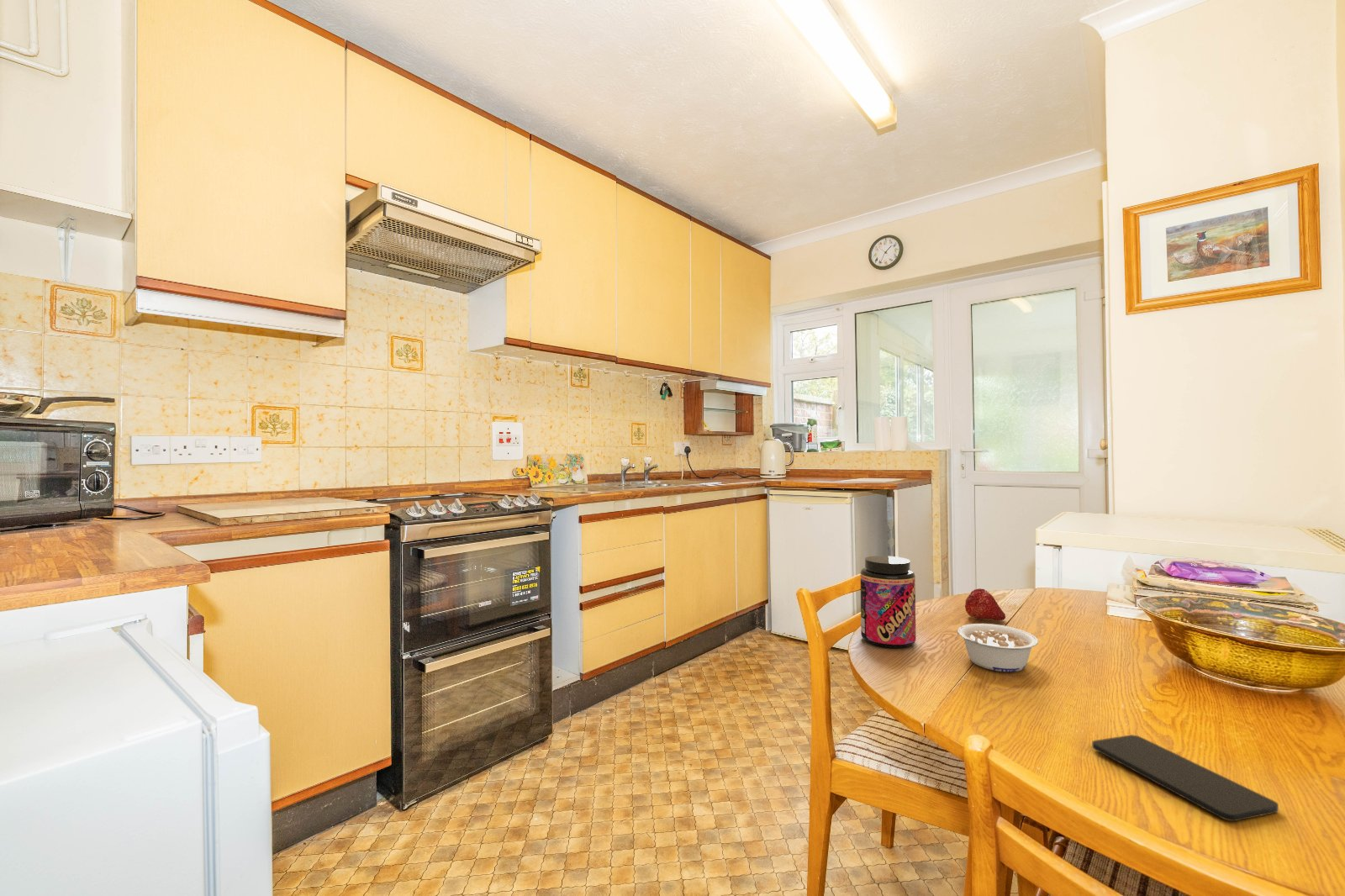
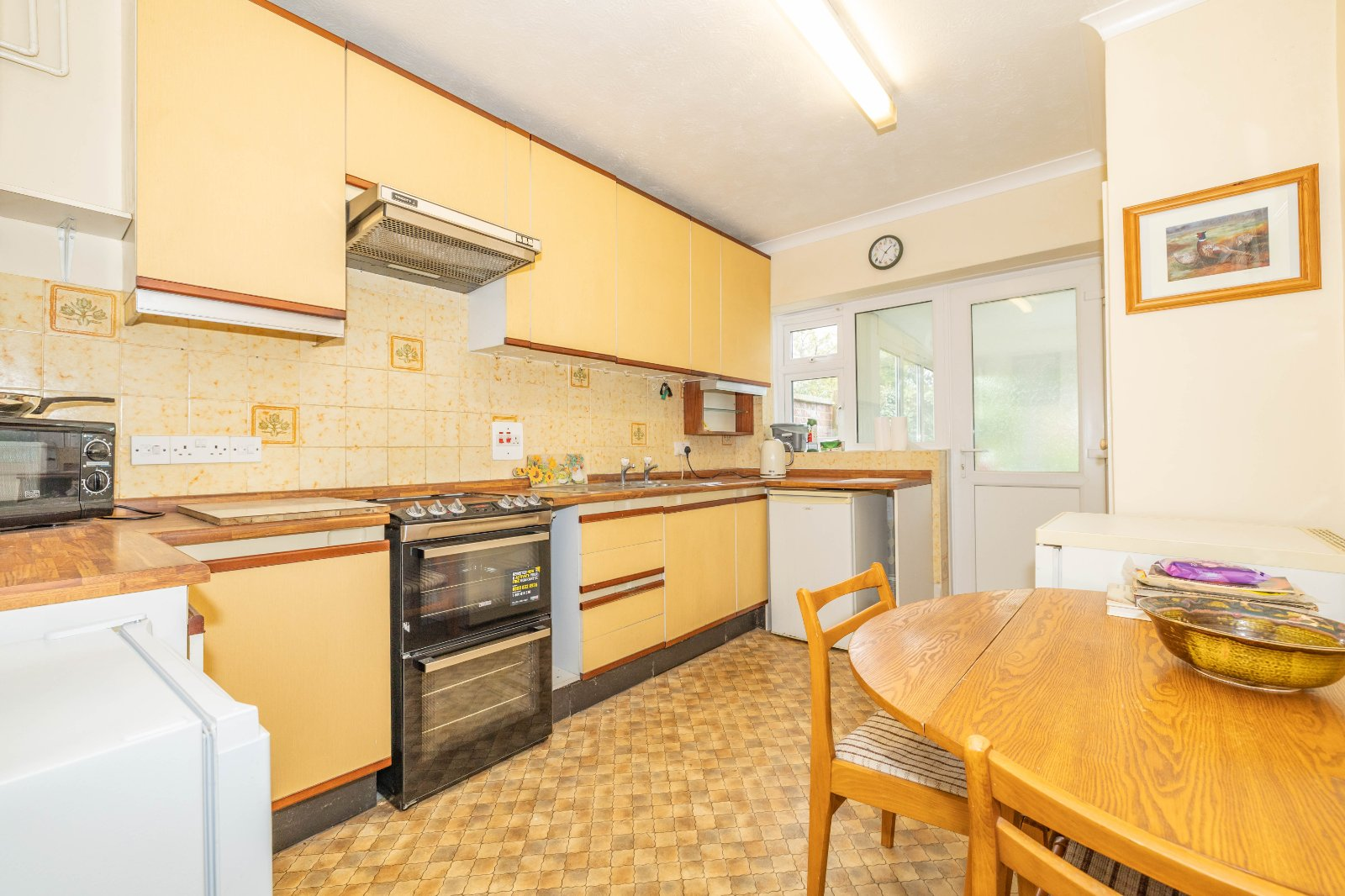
- jar (887, 599)
- smartphone (1176, 772)
- legume (997, 646)
- fruit (981, 603)
